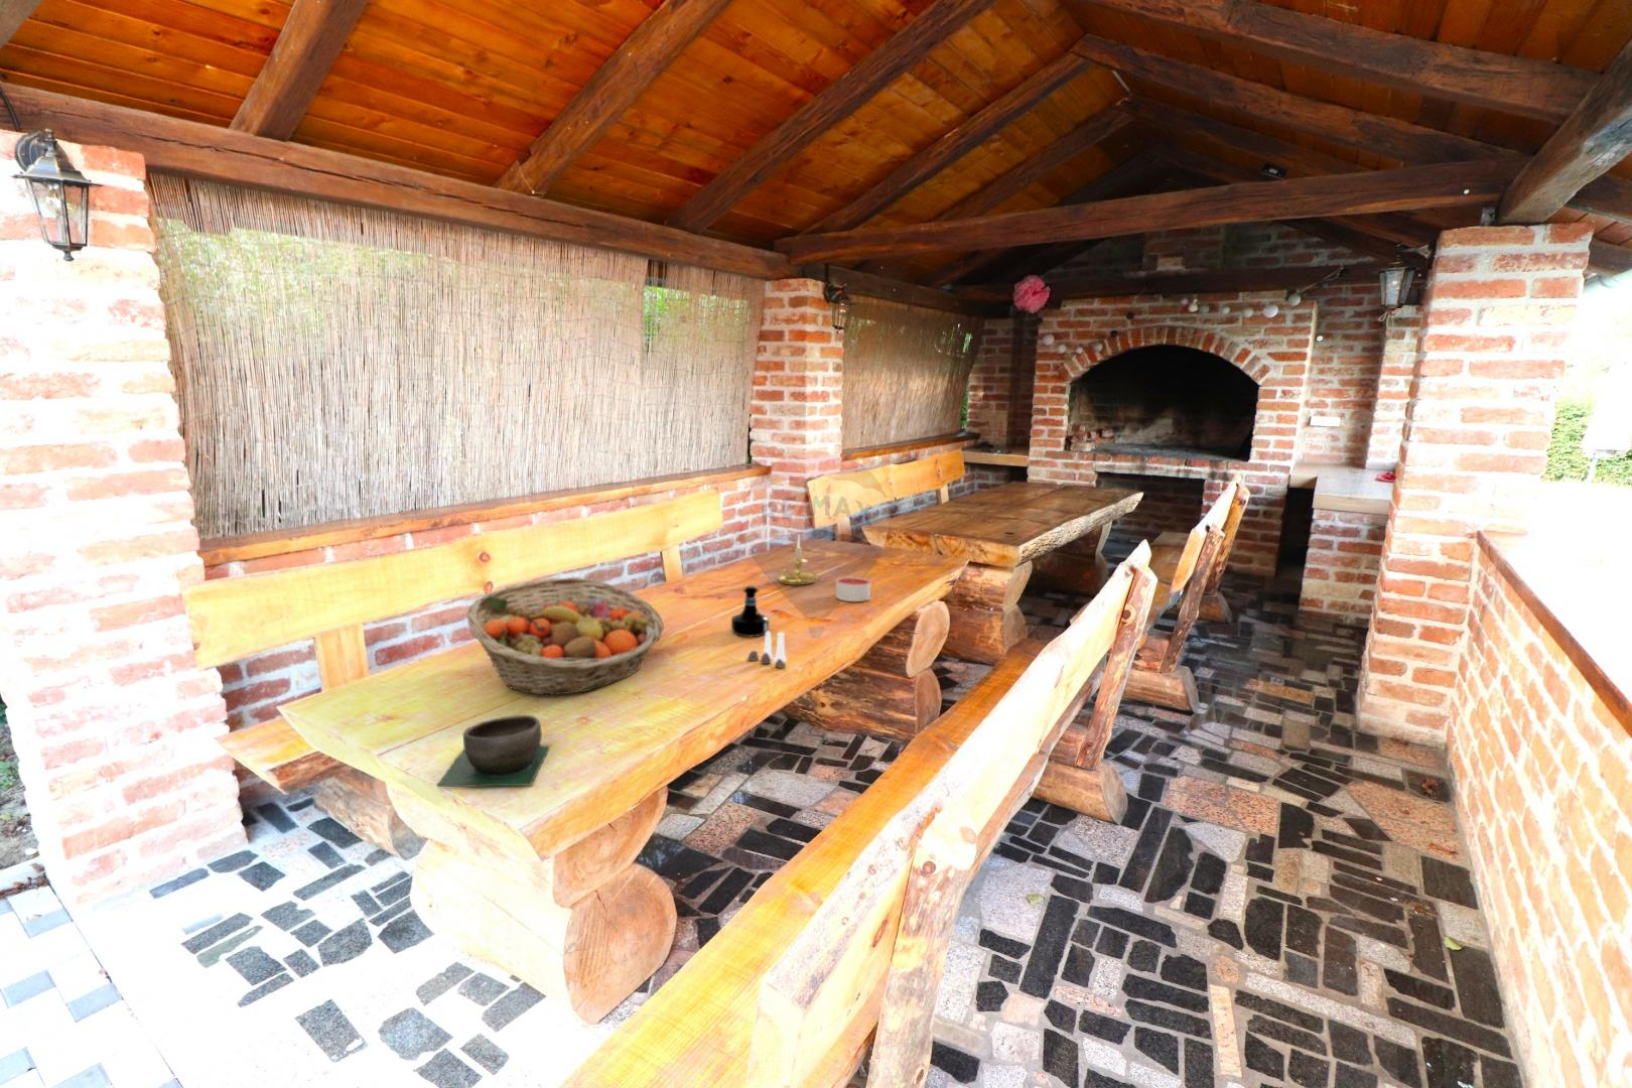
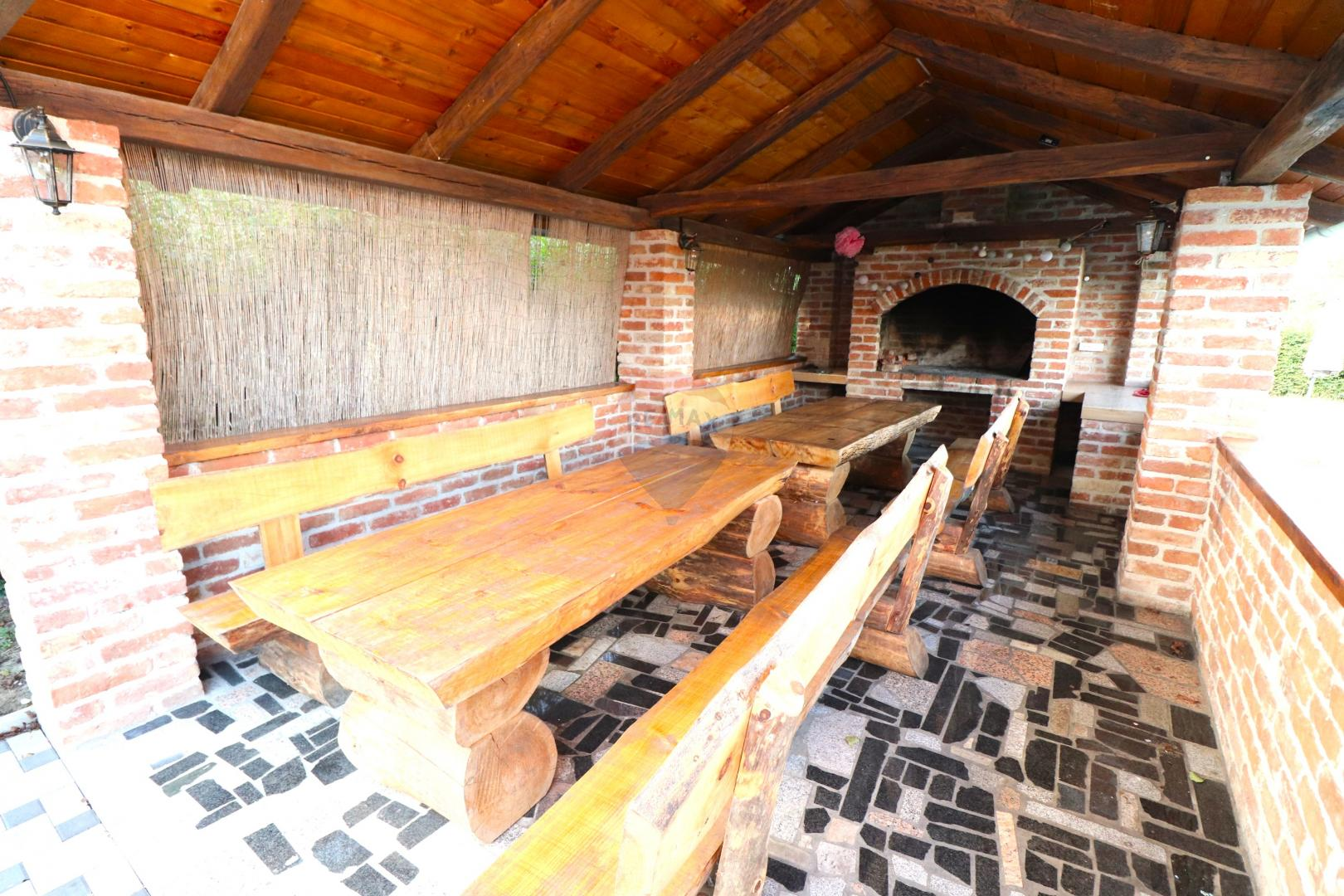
- fruit basket (570, 633)
- candle (852, 589)
- candle holder (795, 559)
- tequila bottle (749, 610)
- salt and pepper shaker set (771, 647)
- bowl (495, 744)
